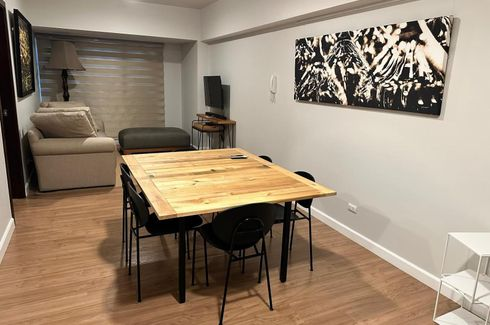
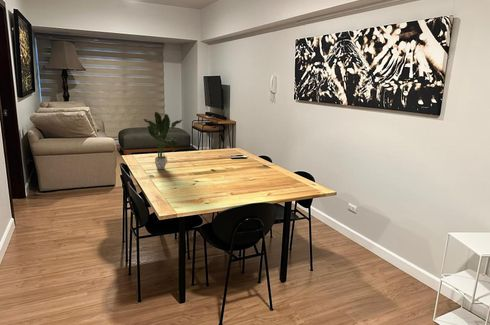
+ potted plant (164, 141)
